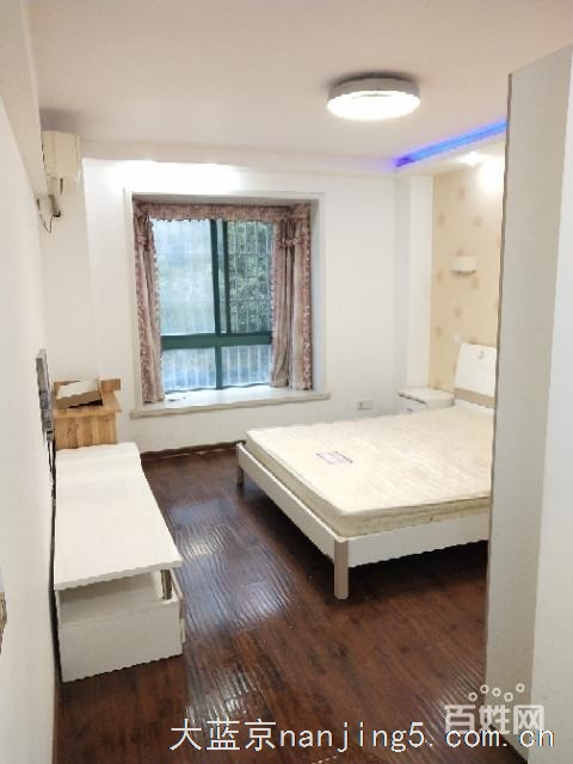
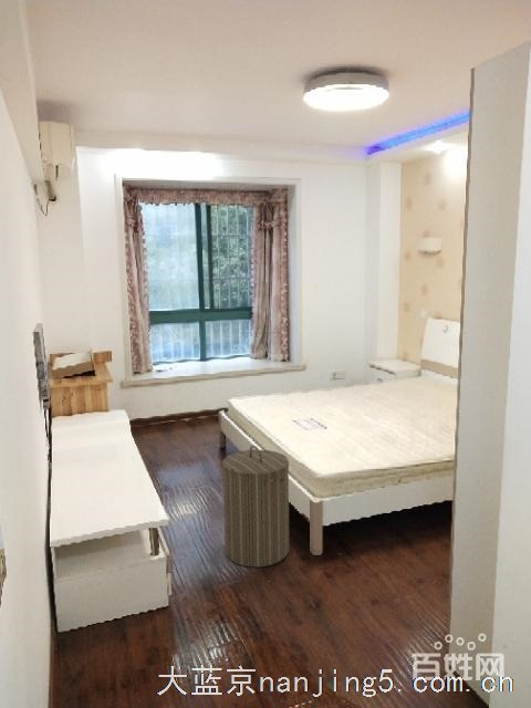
+ laundry hamper (256, 499)
